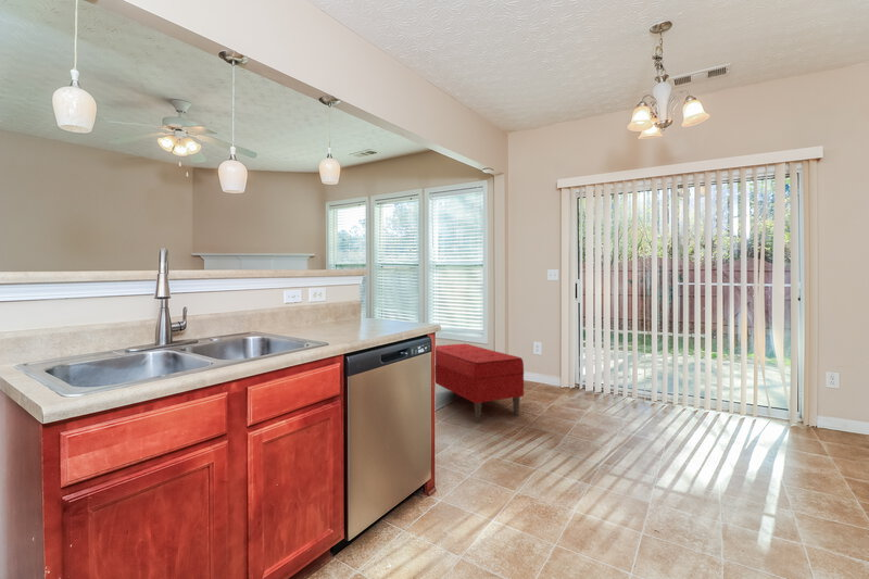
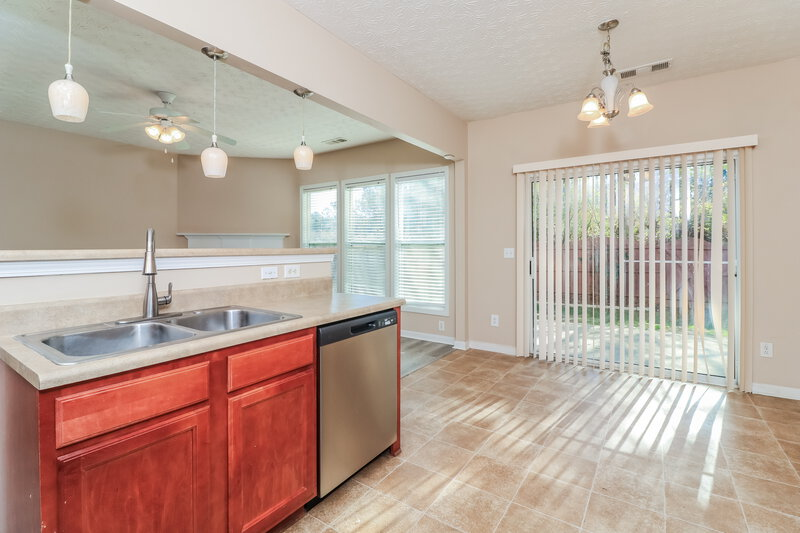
- bench (469, 377)
